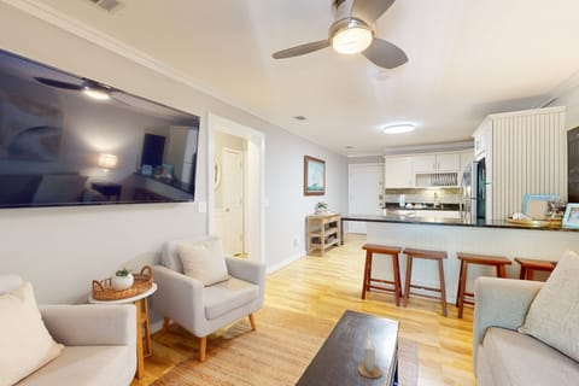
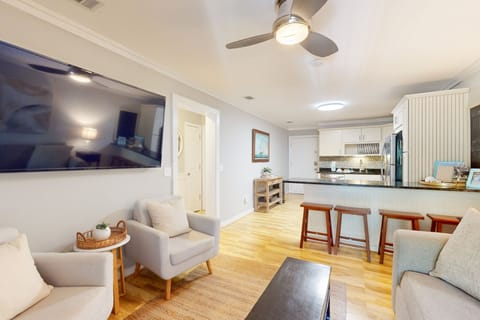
- candle (369, 353)
